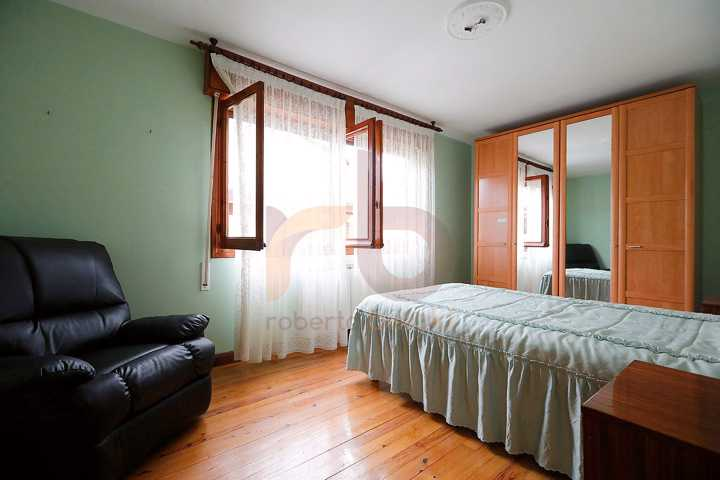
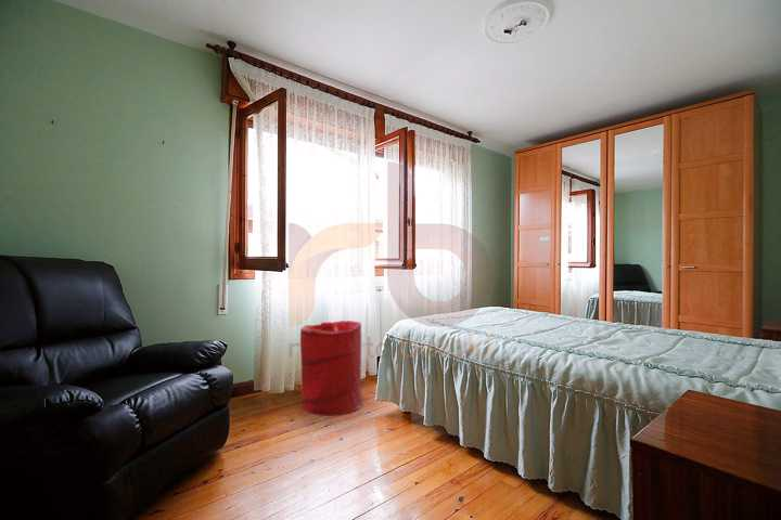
+ laundry hamper (331, 363)
